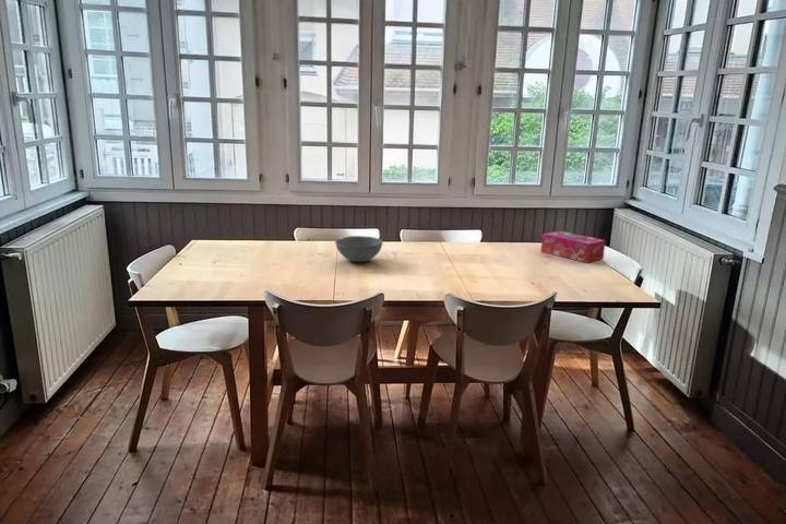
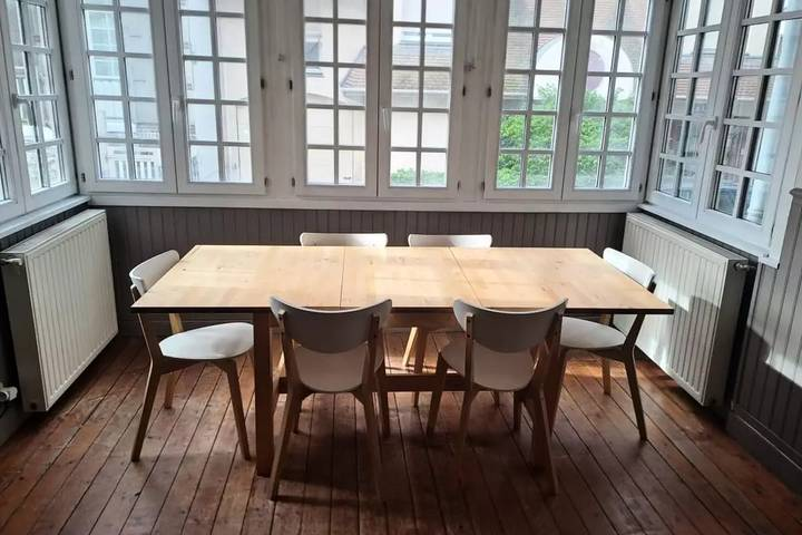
- tissue box (572, 246)
- bowl (358, 250)
